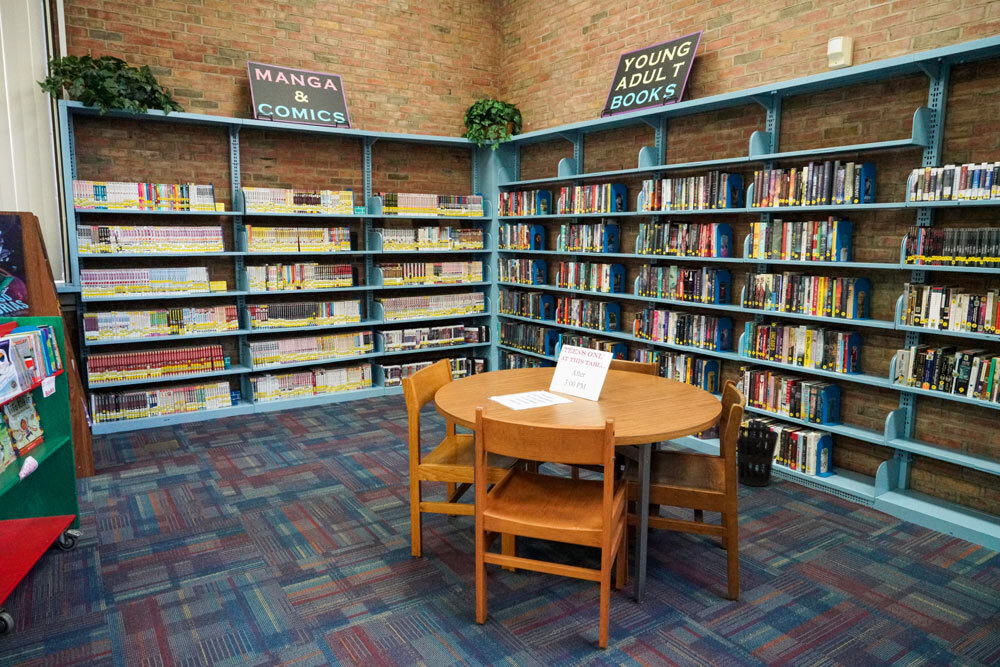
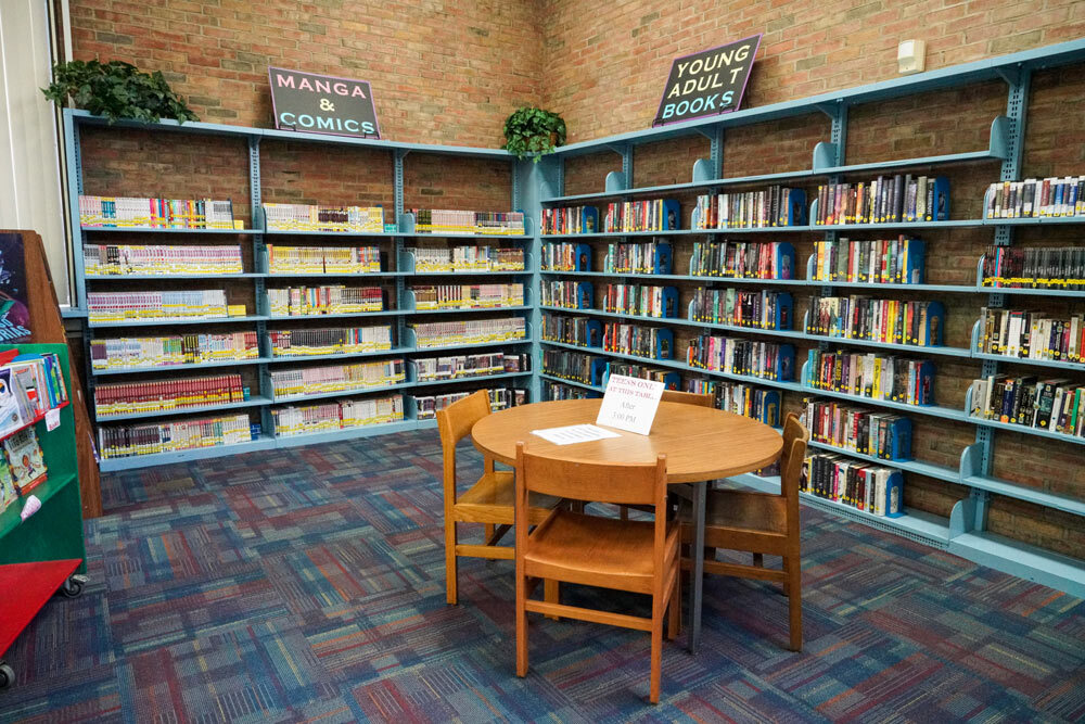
- wastebasket (754, 456)
